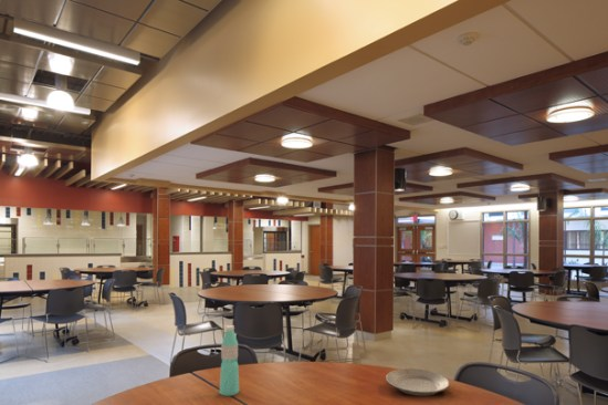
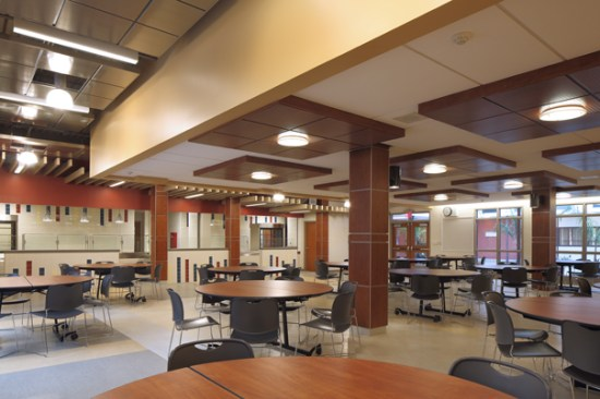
- plate (417, 383)
- water bottle (229, 359)
